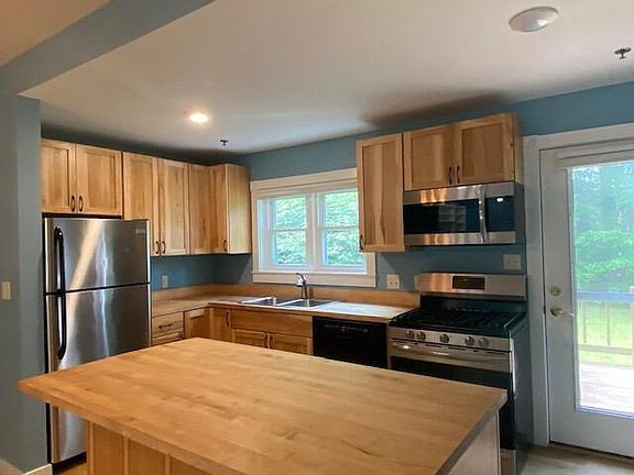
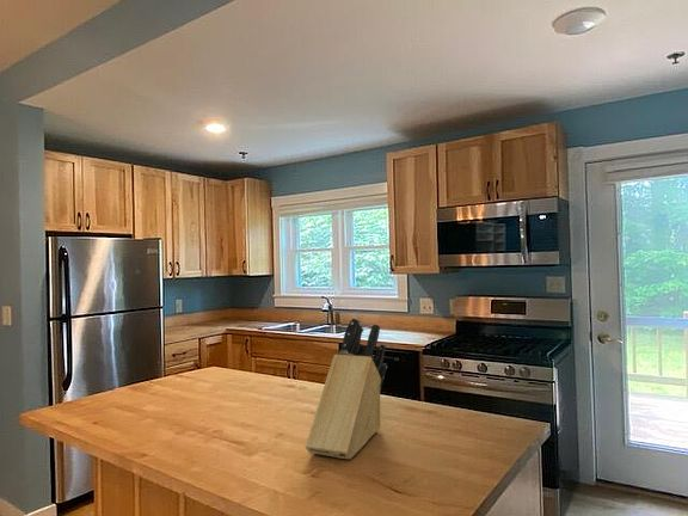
+ knife block (351, 379)
